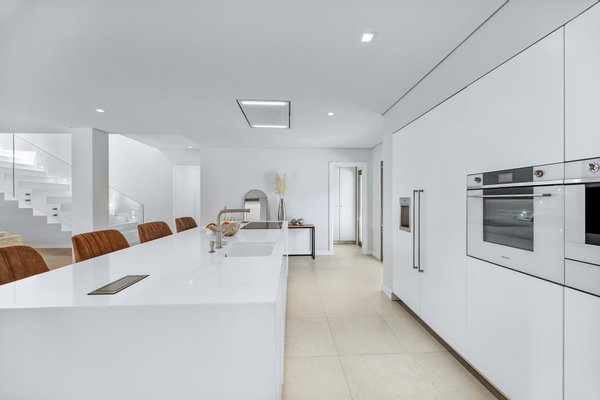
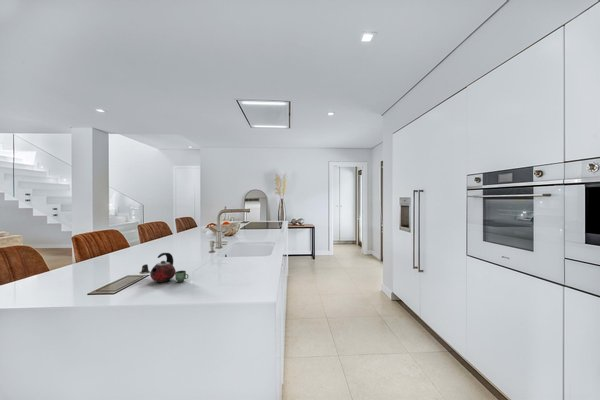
+ kettle (163, 267)
